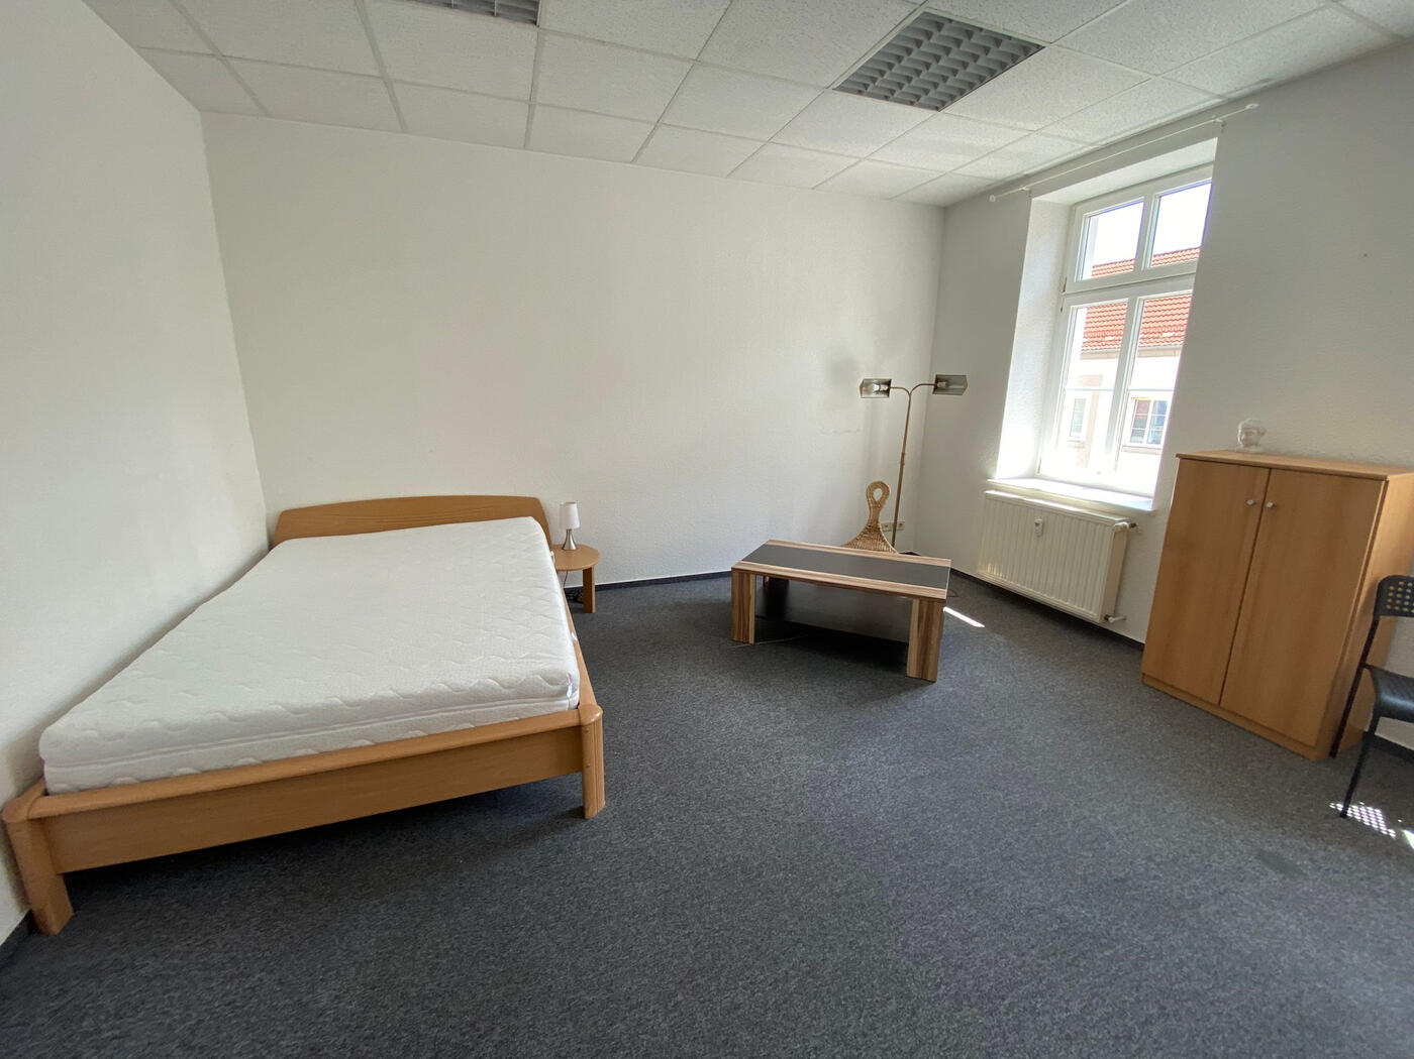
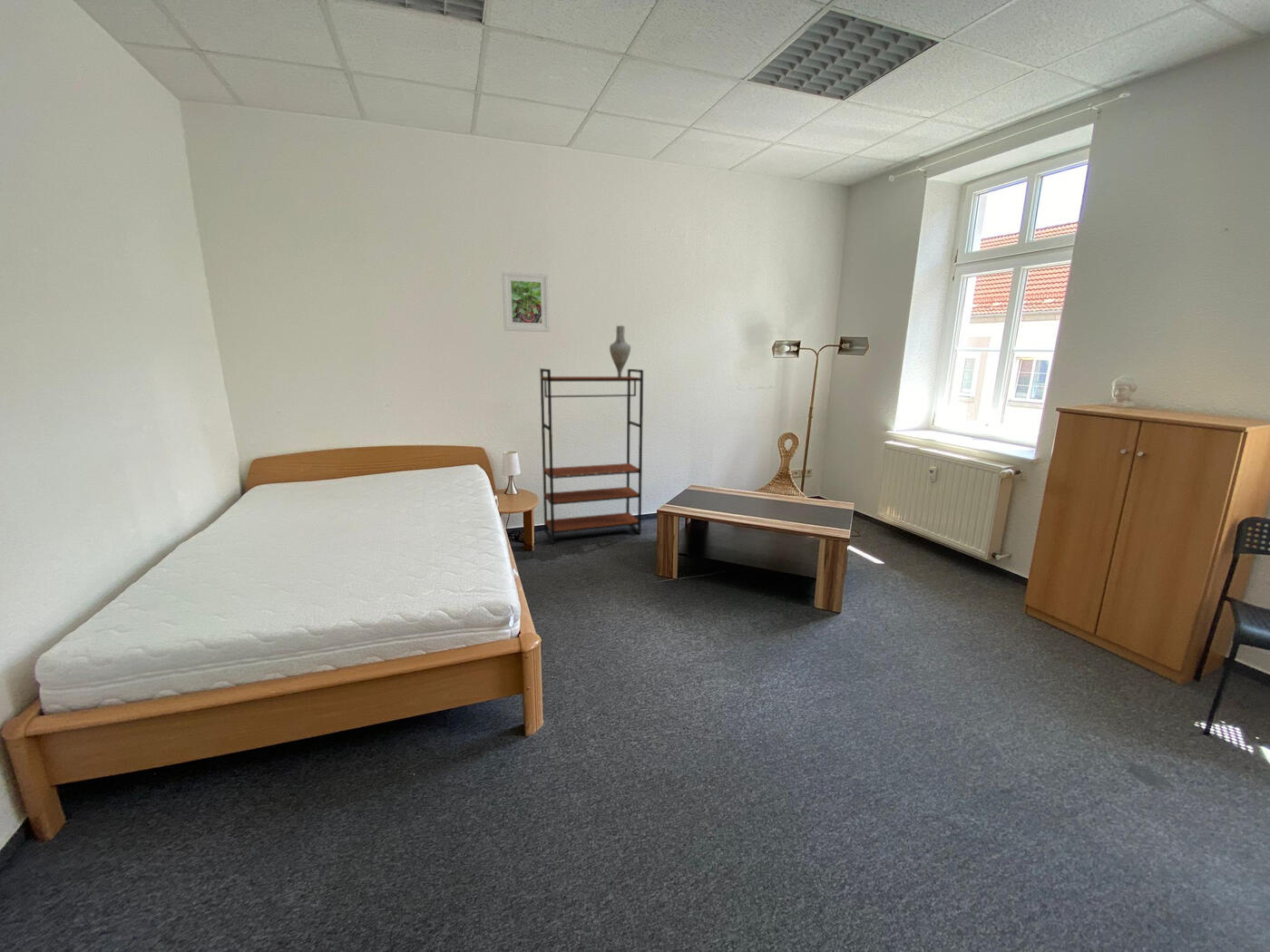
+ bookshelf (591, 465)
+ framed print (526, 302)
+ vase (620, 351)
